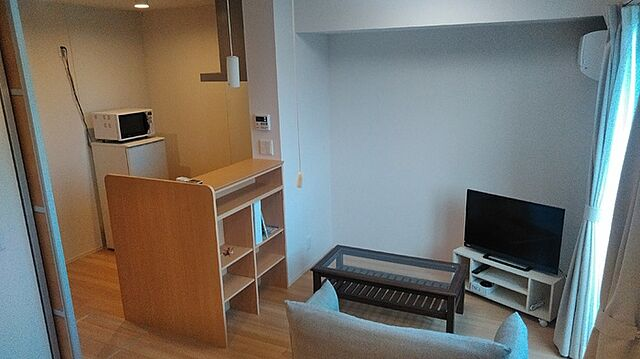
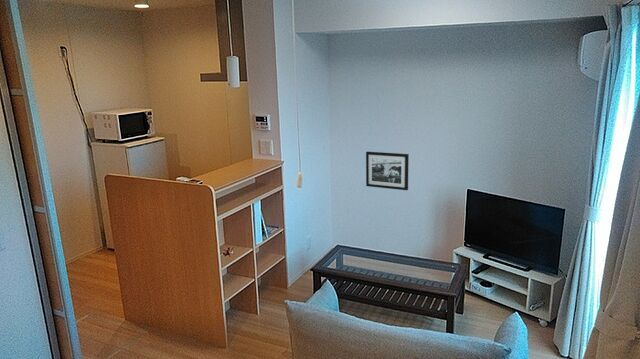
+ picture frame (386, 170)
